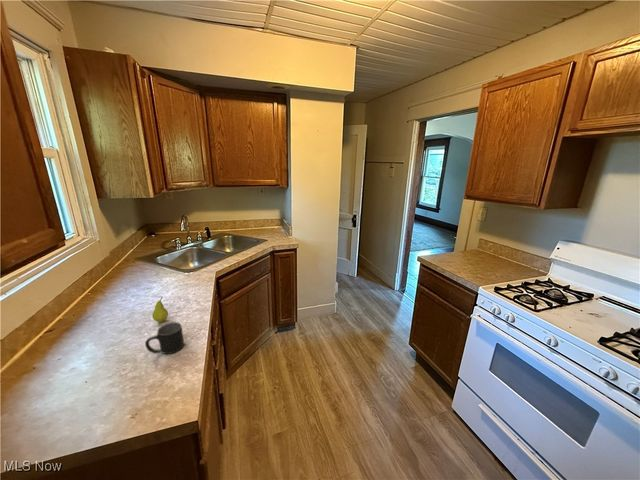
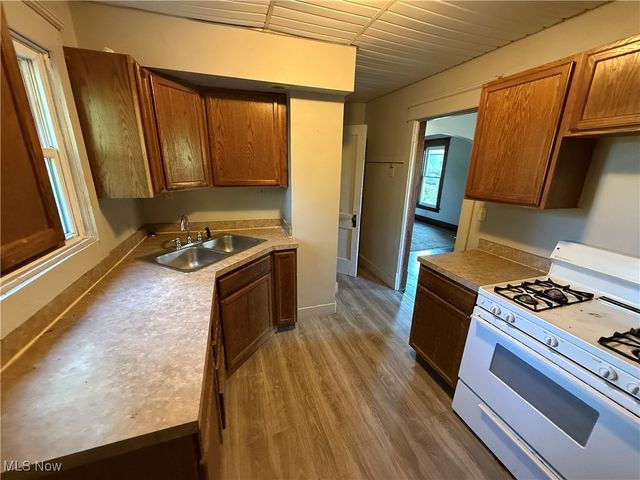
- fruit (159, 309)
- mug (164, 339)
